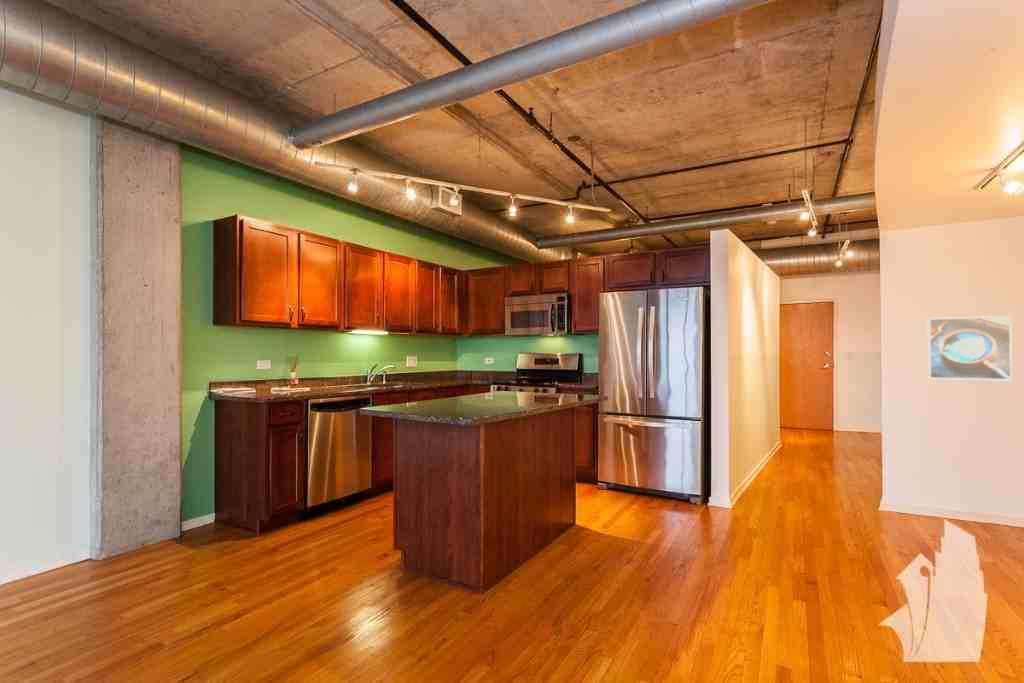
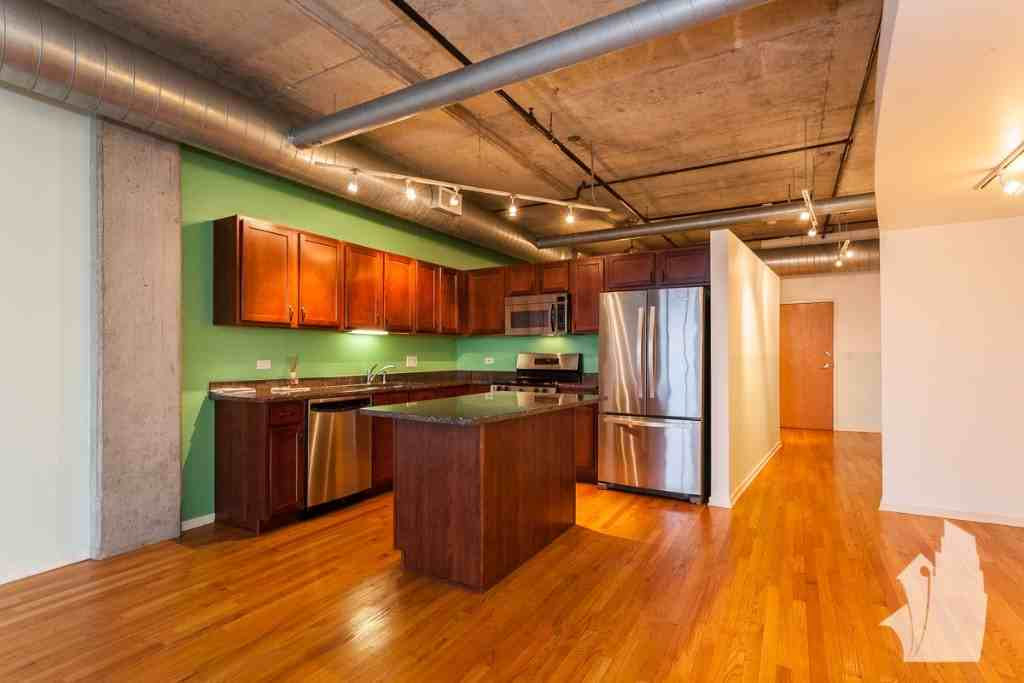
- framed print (968, 348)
